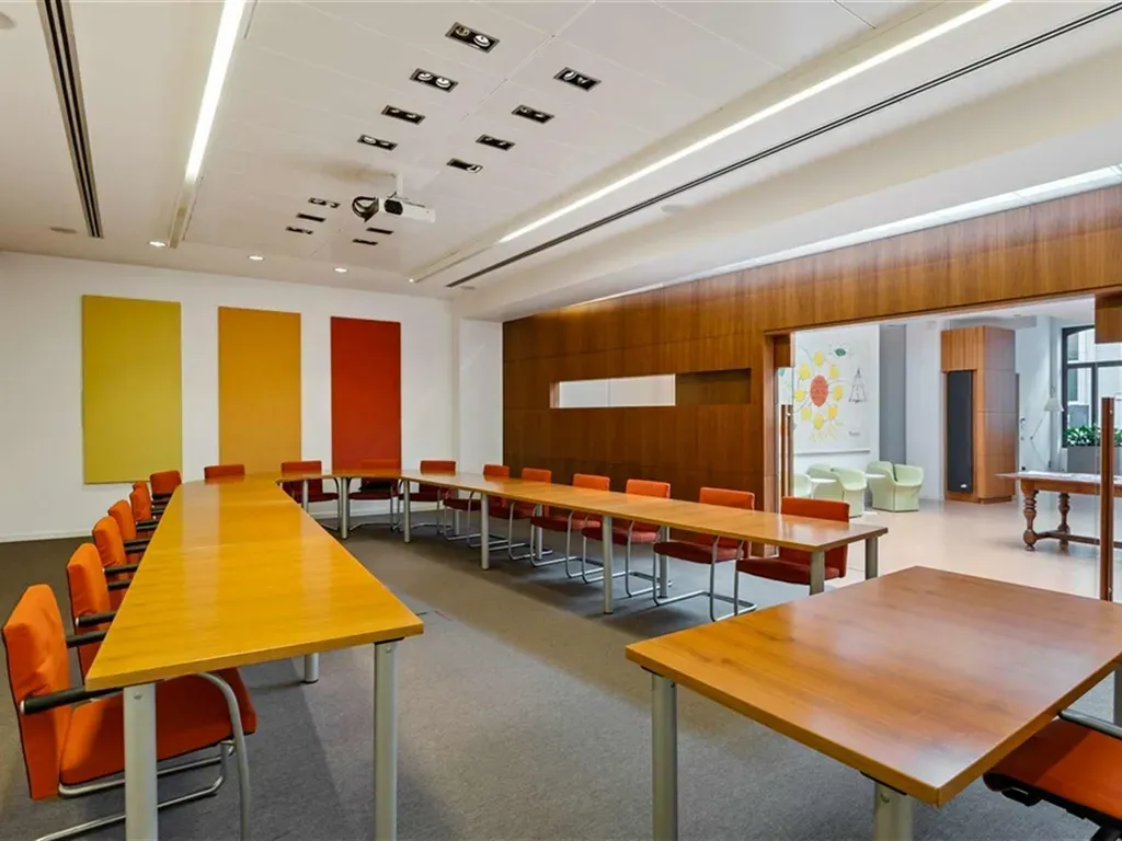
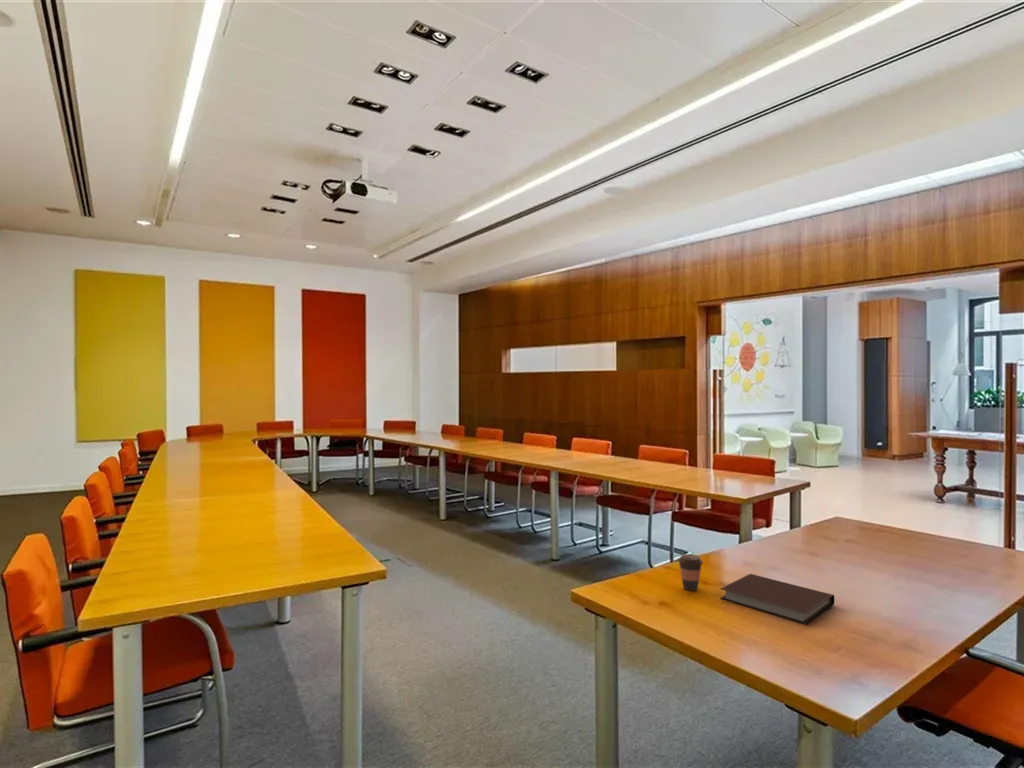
+ notebook (776, 596)
+ coffee cup (690, 572)
